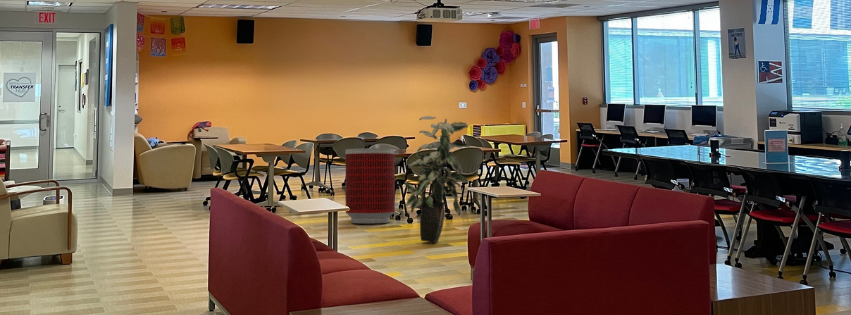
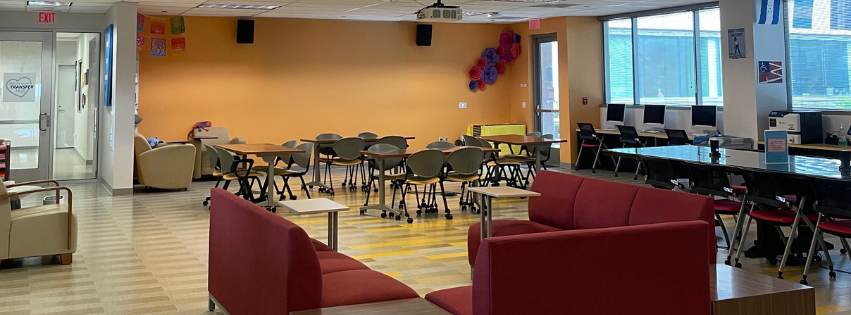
- indoor plant (435, 178)
- trash can (370, 185)
